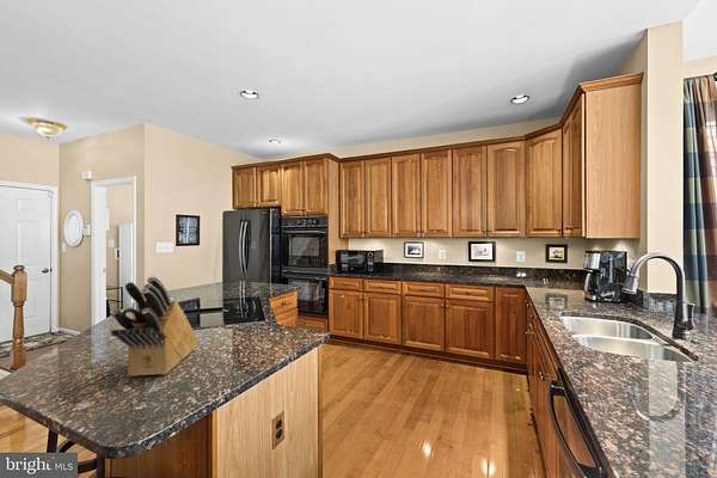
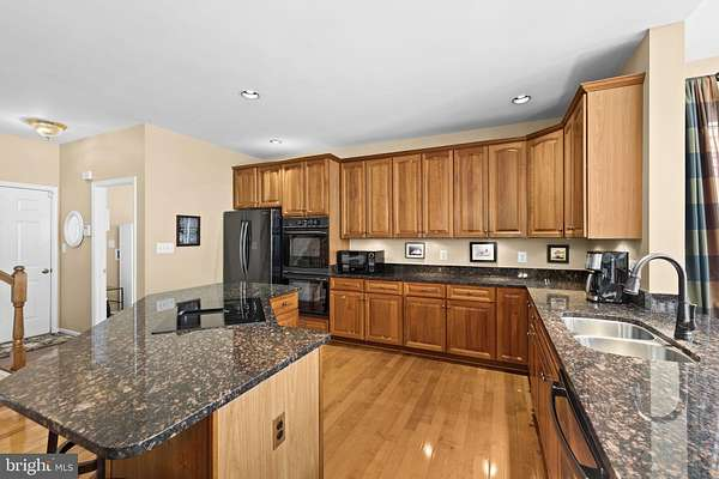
- knife block (160, 319)
